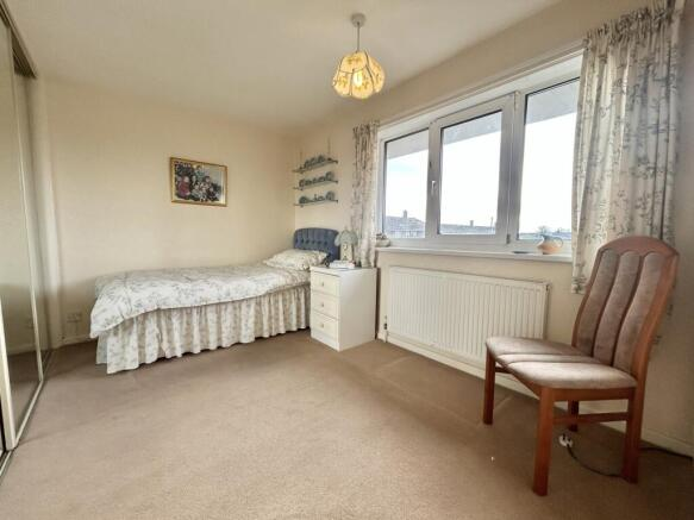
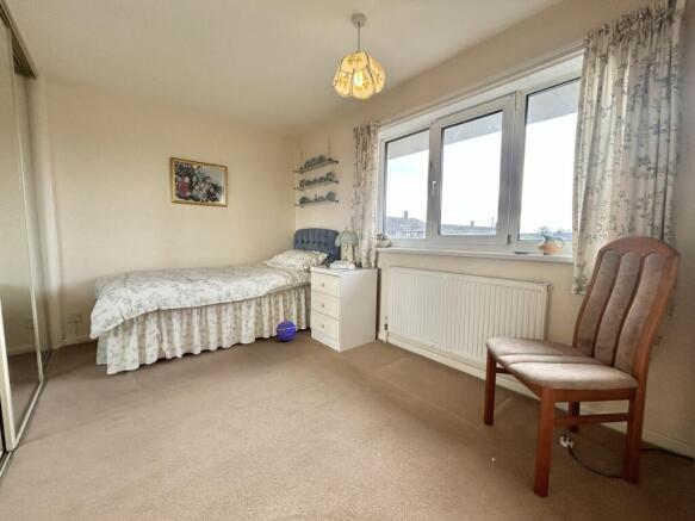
+ decorative ball (286, 330)
